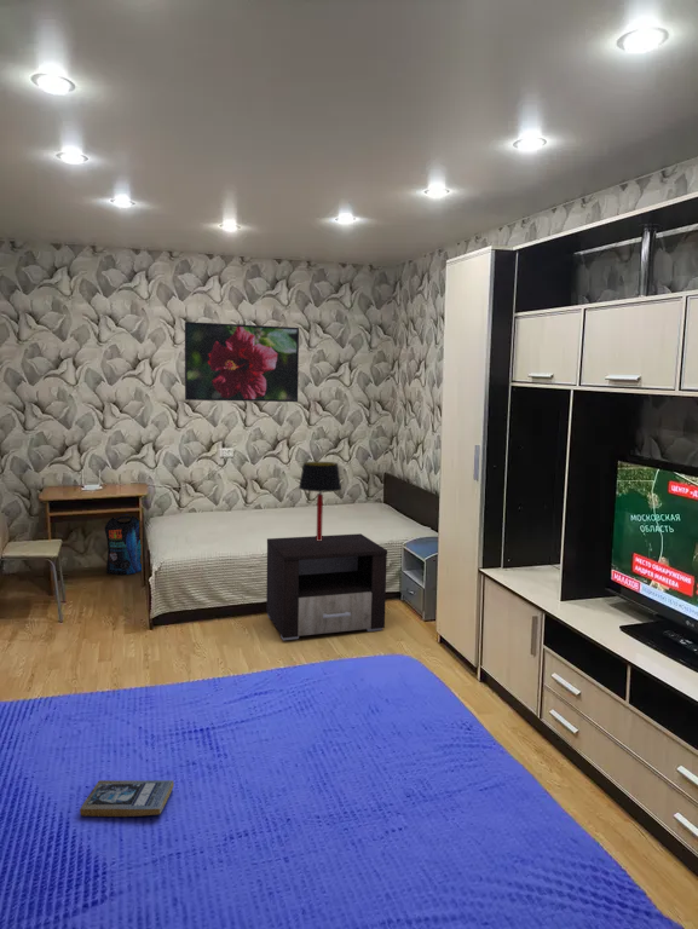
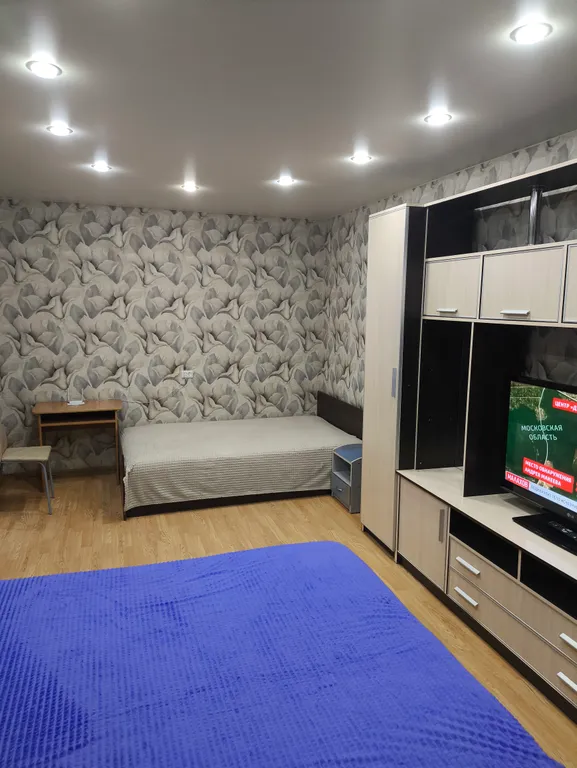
- pouch (123, 544)
- table lamp (319, 501)
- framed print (242, 363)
- nightstand (324, 584)
- book (128, 796)
